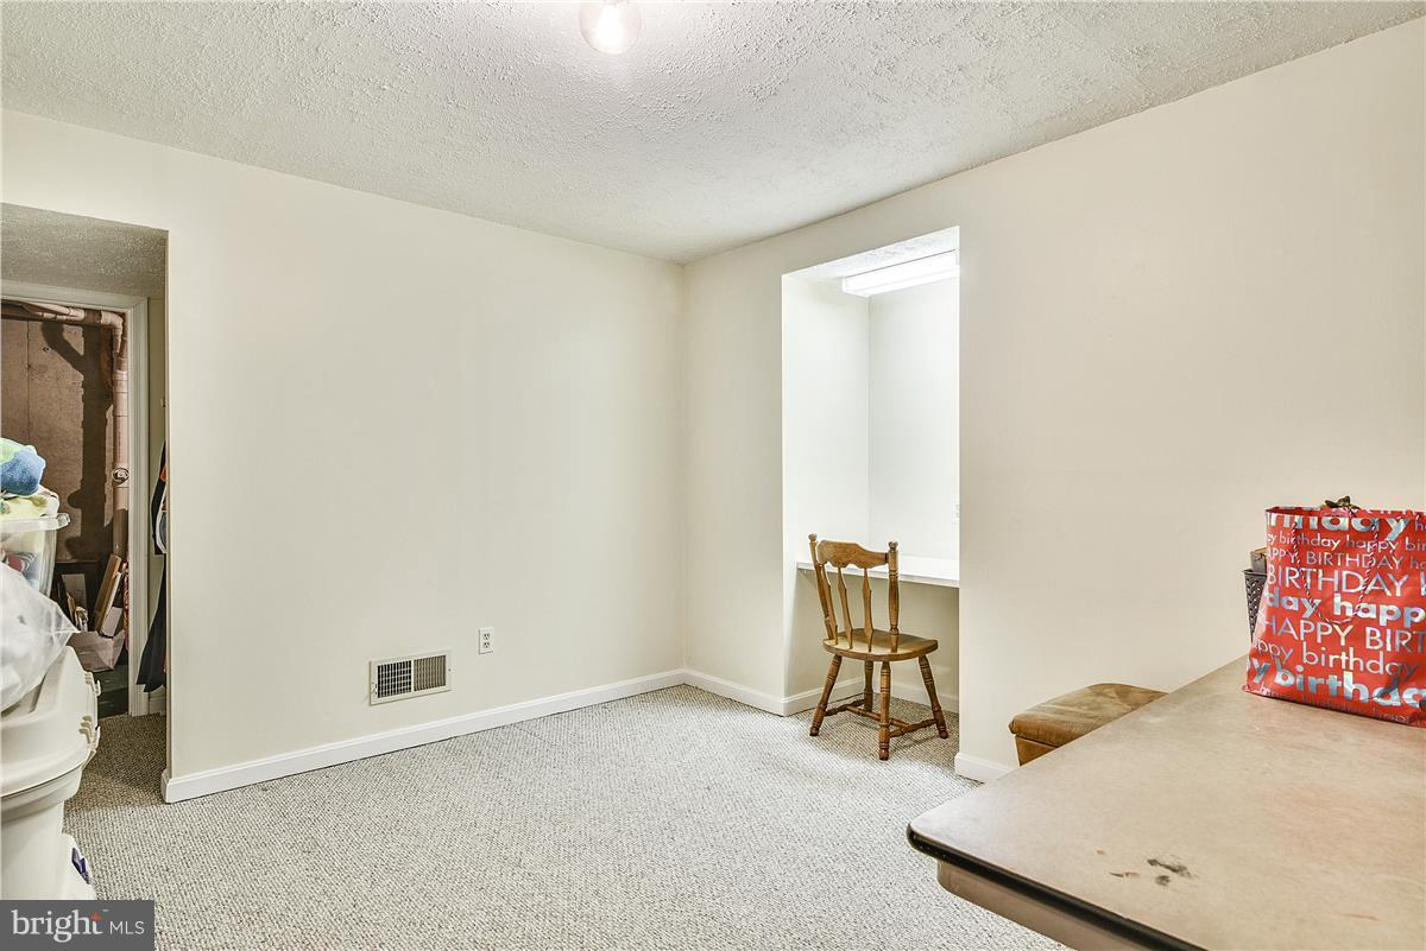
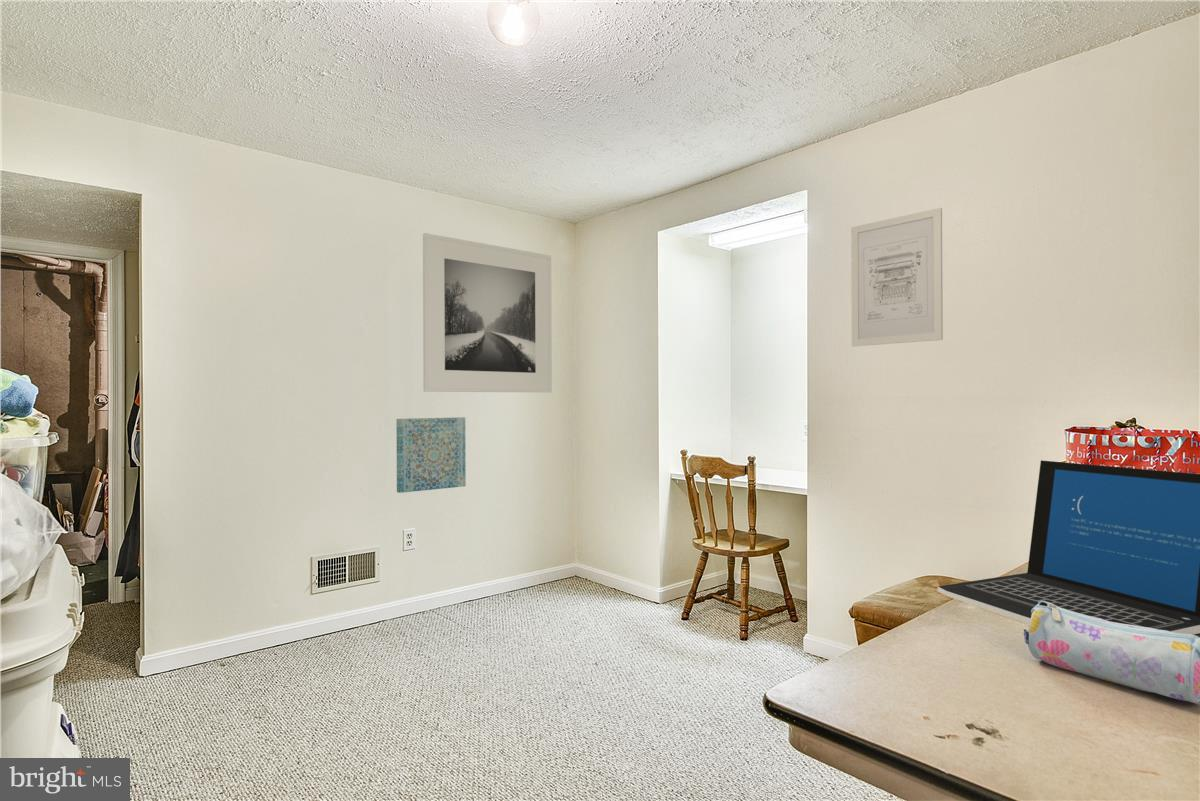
+ pencil case (1113, 647)
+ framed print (491, 318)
+ laptop (1072, 539)
+ wall art (894, 280)
+ wall art (432, 453)
